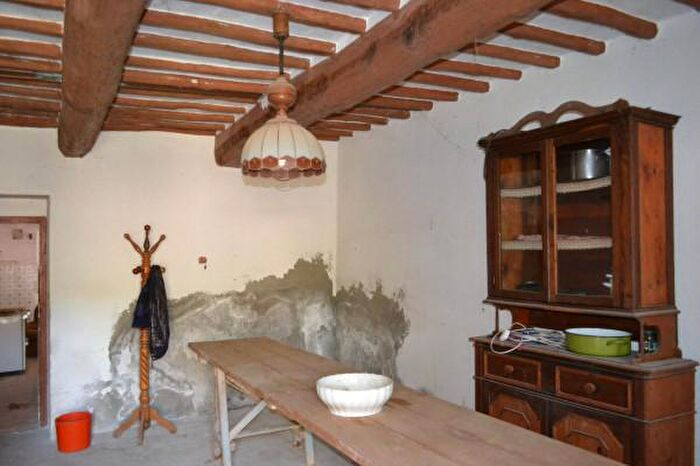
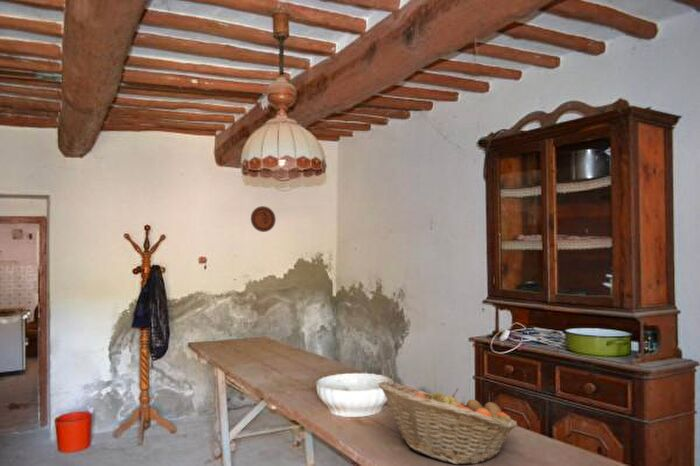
+ decorative plate (263, 219)
+ fruit basket (444, 414)
